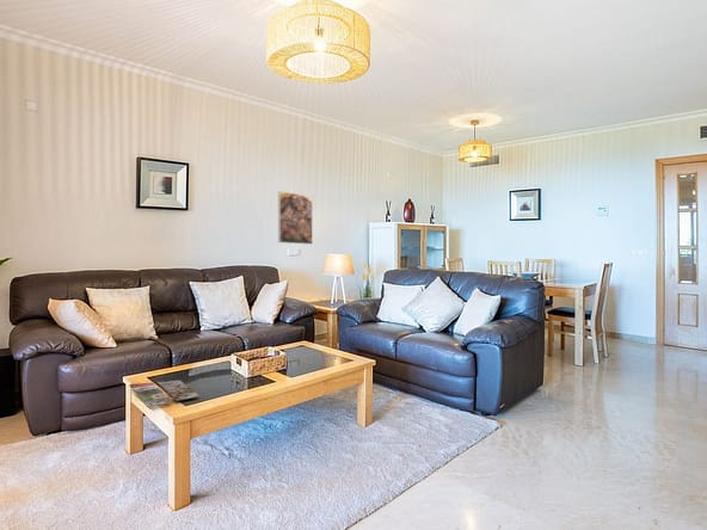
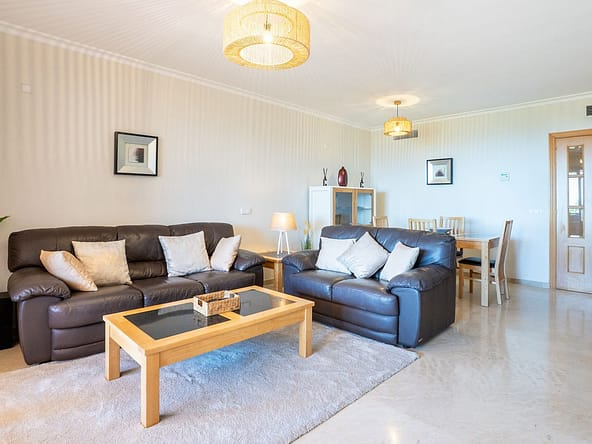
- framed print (295, 218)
- magazine (159, 389)
